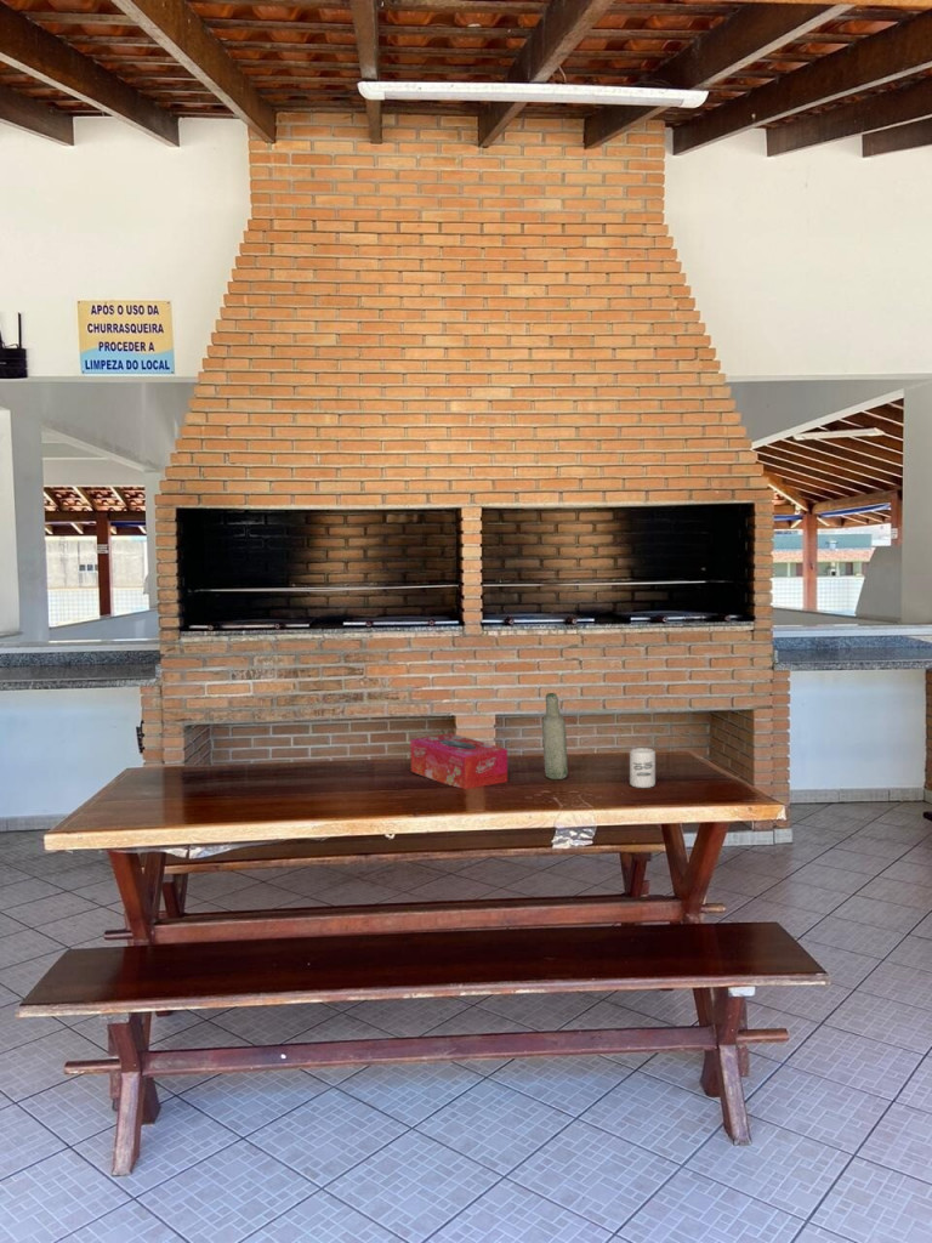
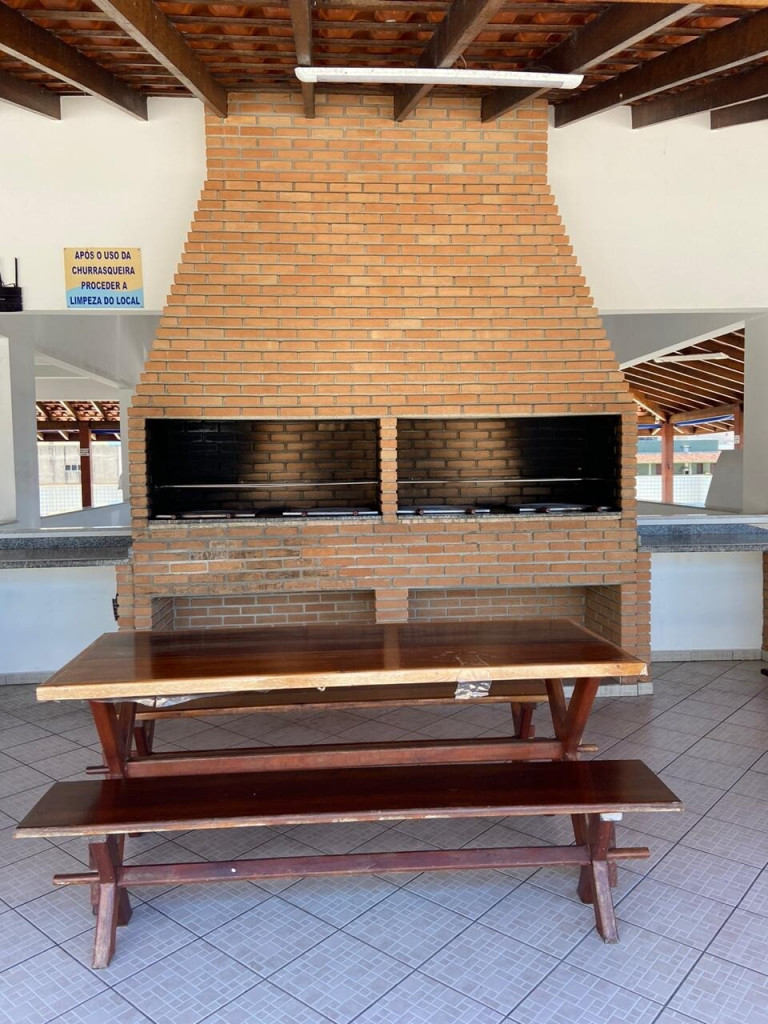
- cup (642, 767)
- bottle (555, 734)
- tissue box (458, 760)
